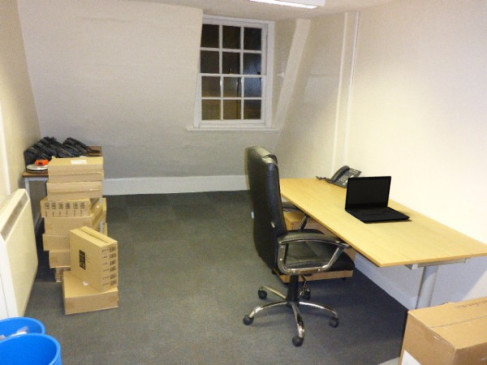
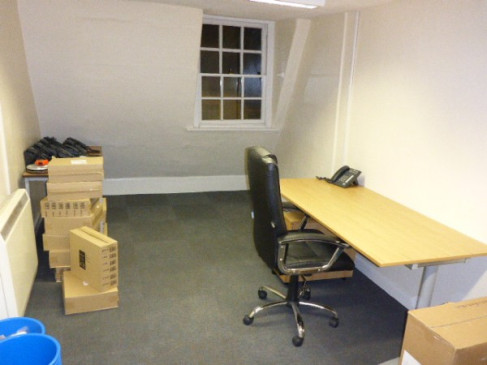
- laptop (378, 198)
